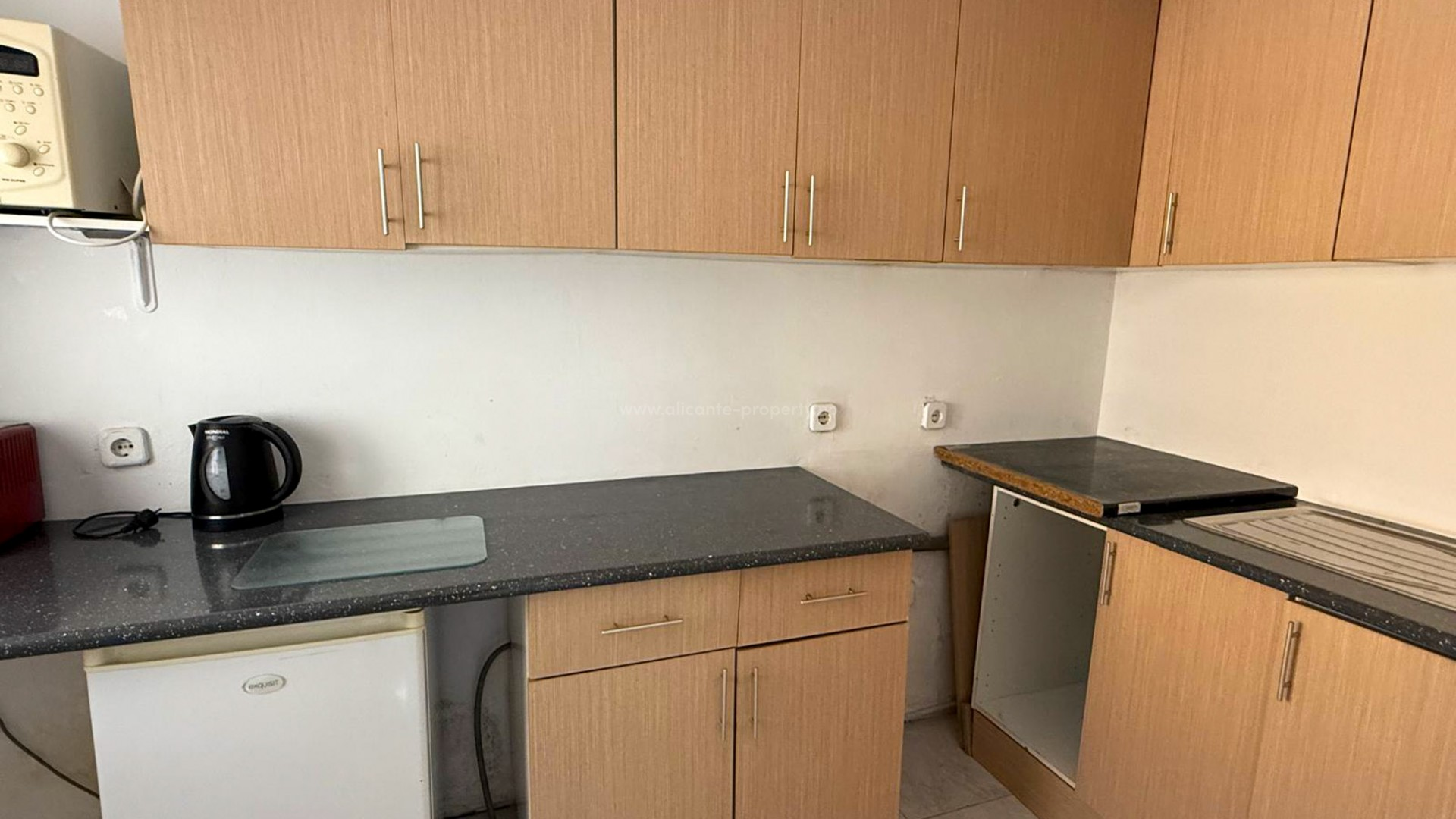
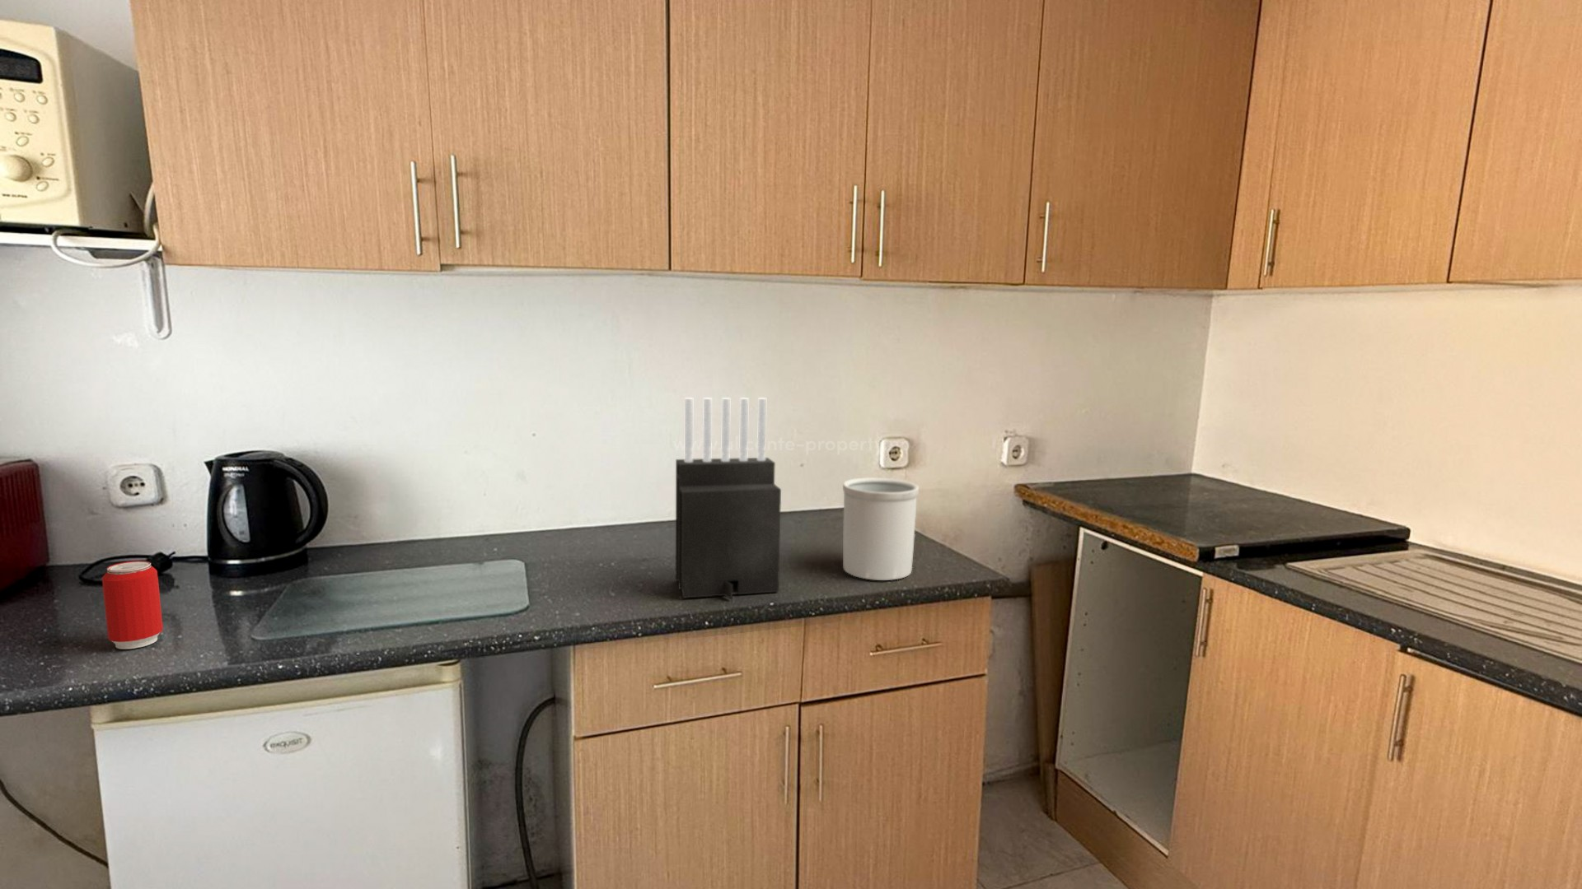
+ beverage can (133, 605)
+ knife block (728, 496)
+ utensil holder (878, 526)
